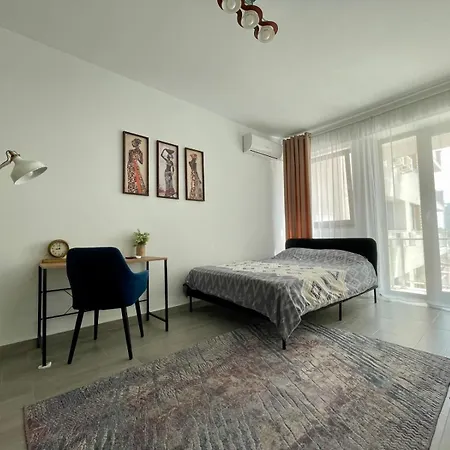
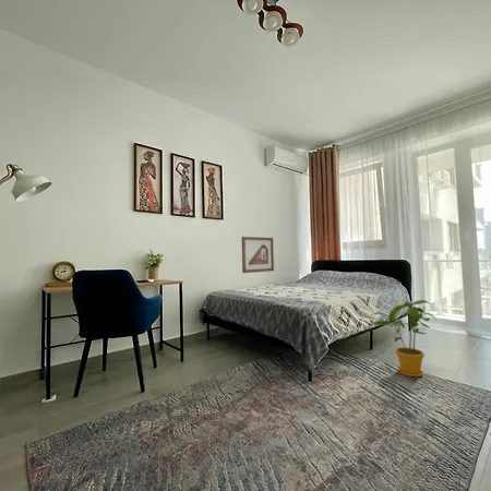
+ picture frame (258, 254)
+ house plant (399, 334)
